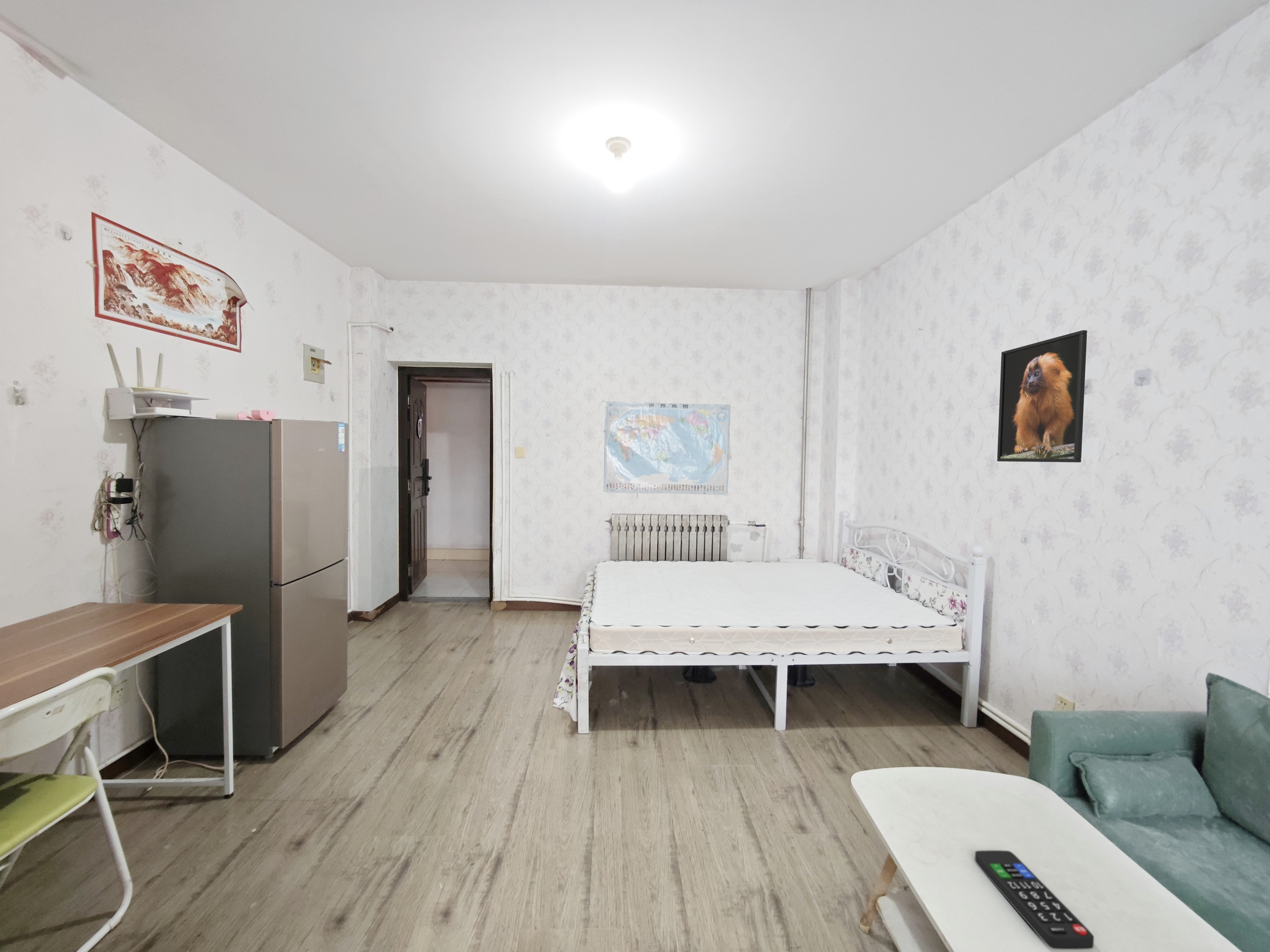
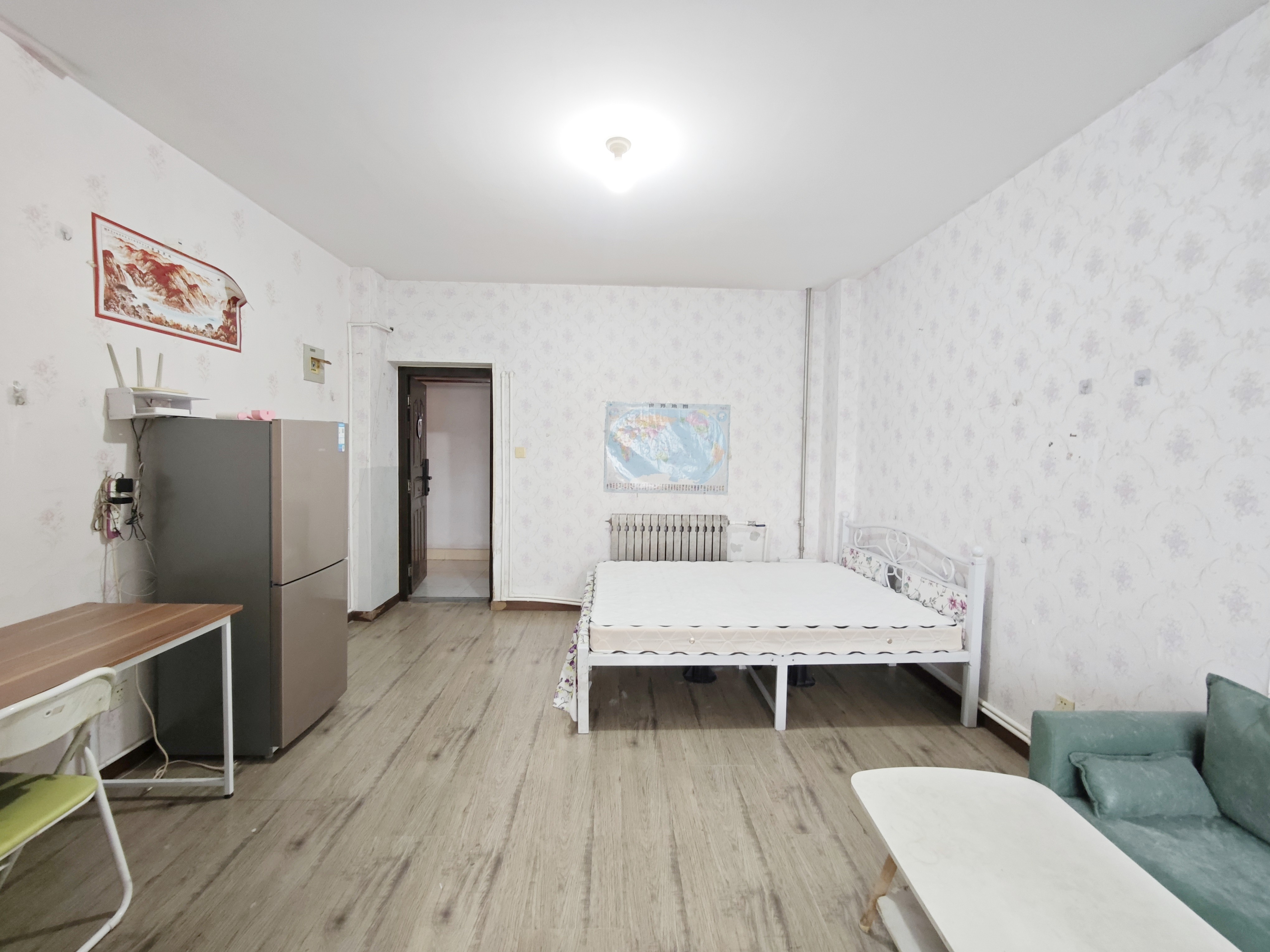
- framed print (1037, 402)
- remote control (1028, 894)
